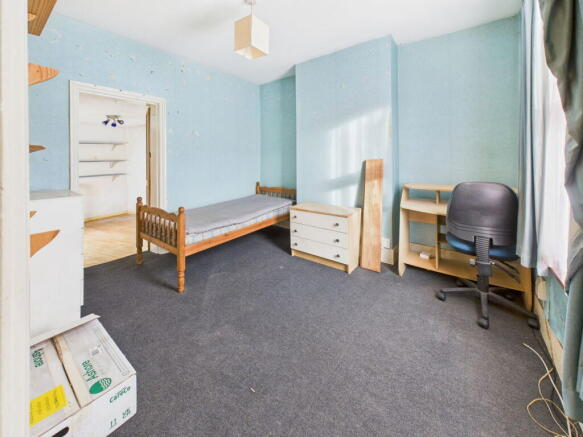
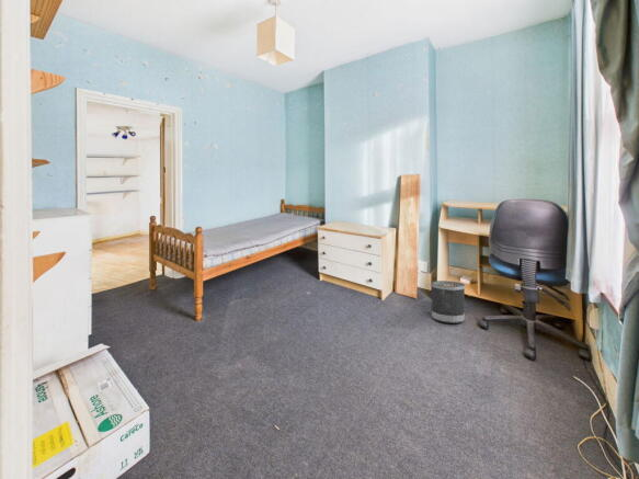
+ wastebasket (447, 300)
